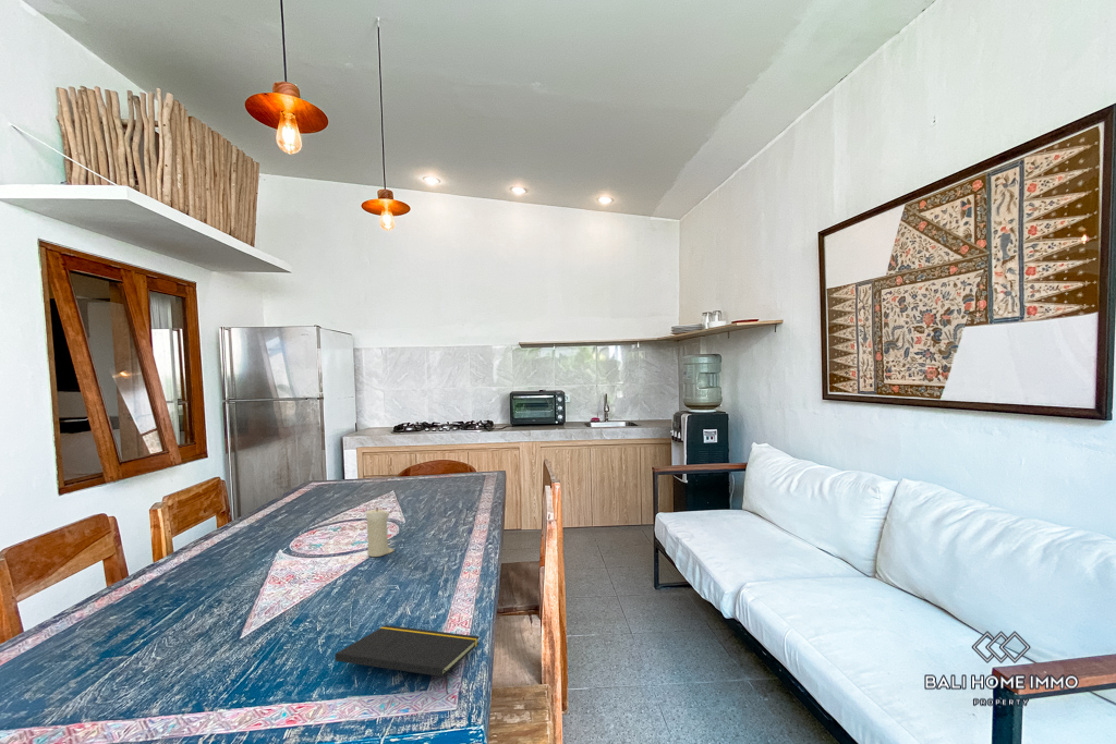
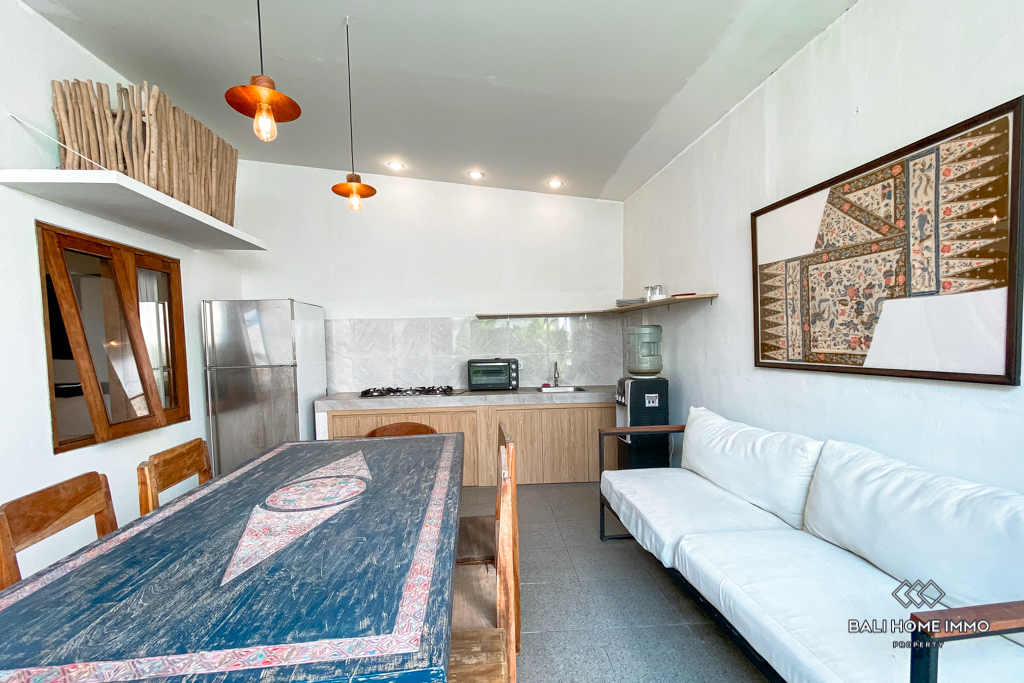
- candle (378, 529)
- notepad (411, 648)
